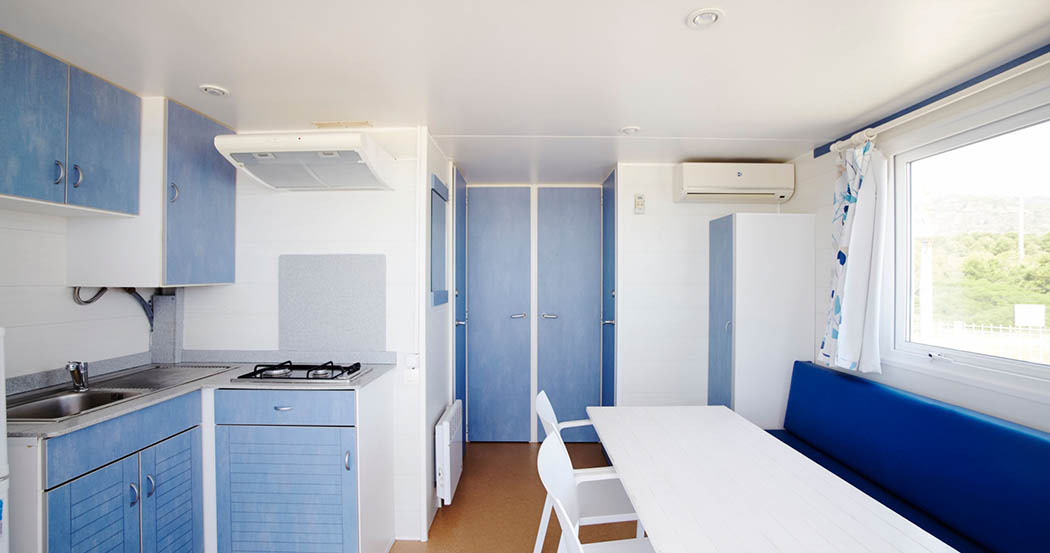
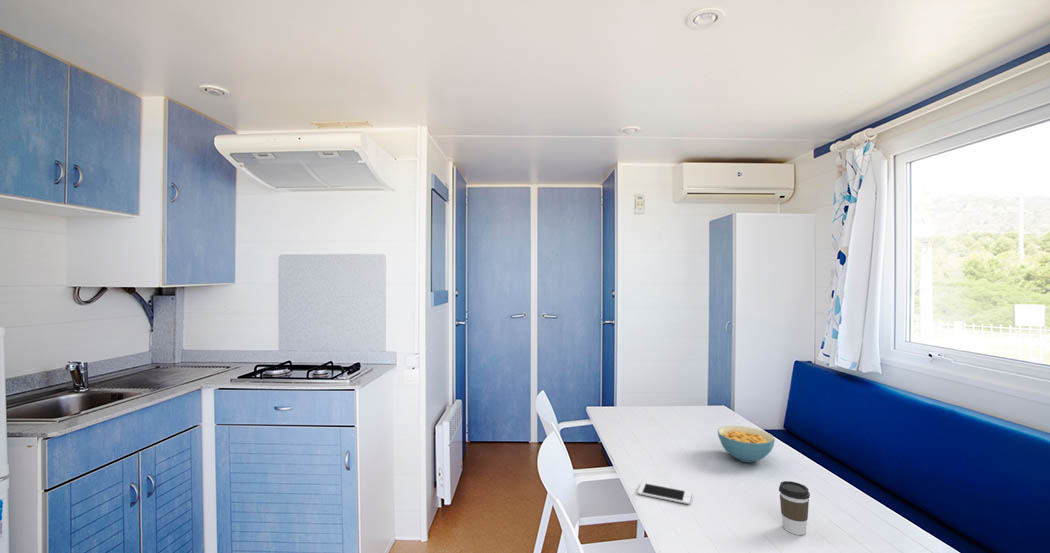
+ coffee cup (794, 508)
+ cell phone (664, 493)
+ cereal bowl (745, 446)
